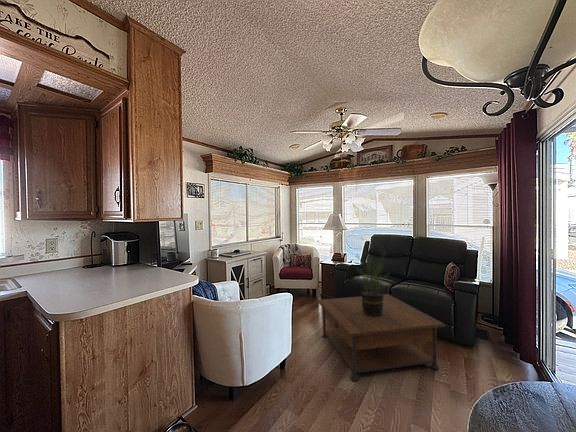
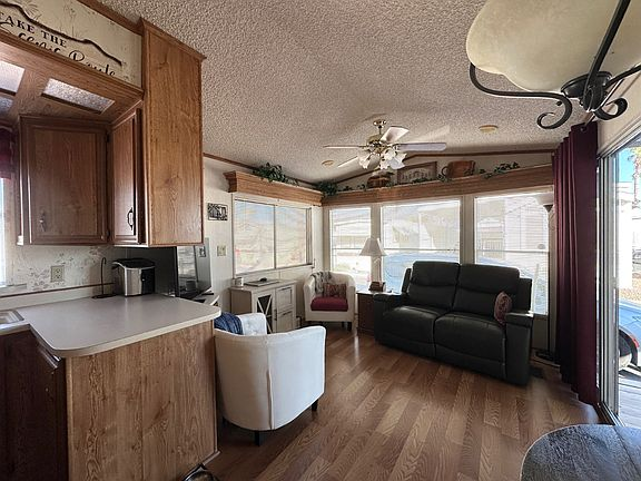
- potted plant (370, 282)
- coffee table (373, 330)
